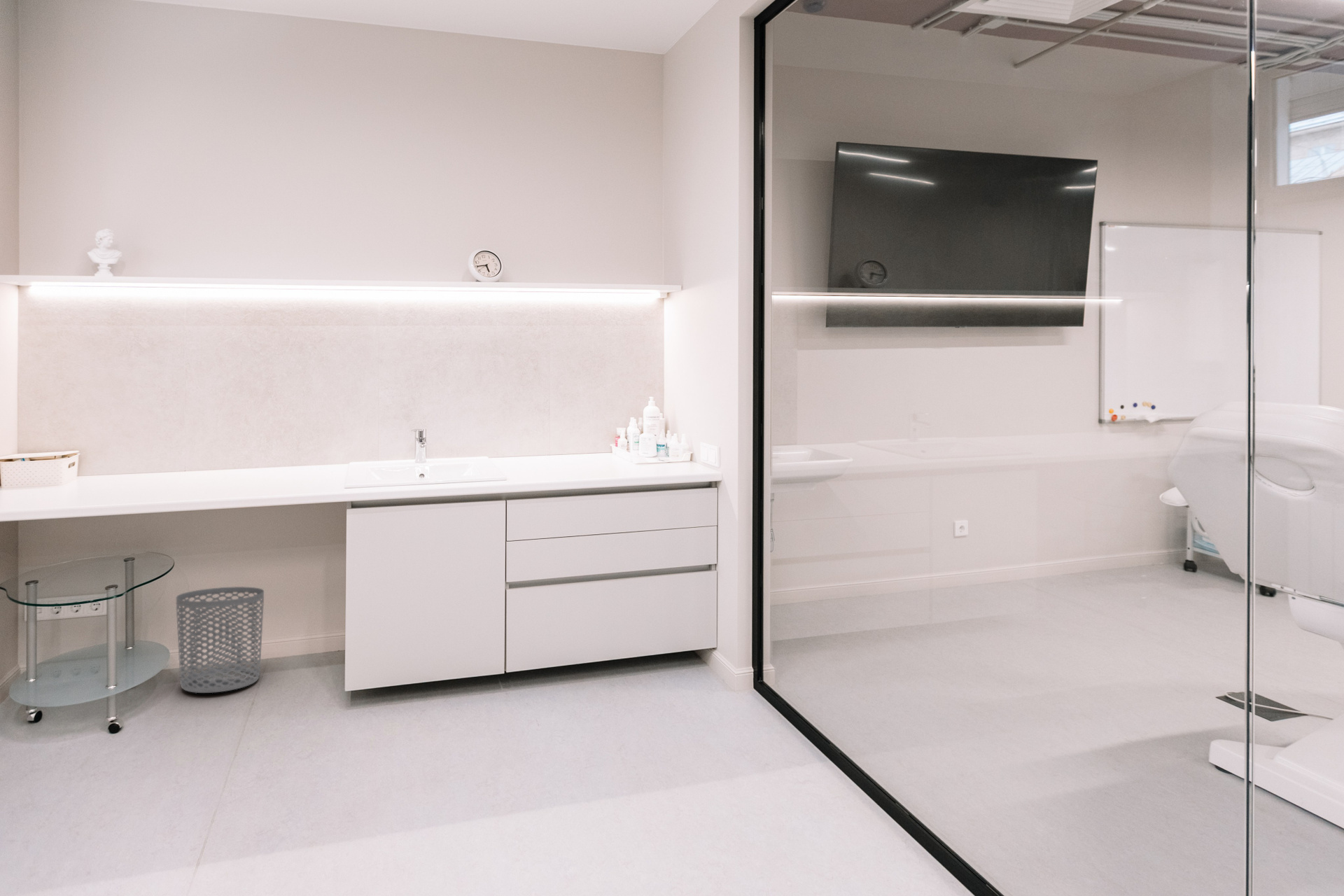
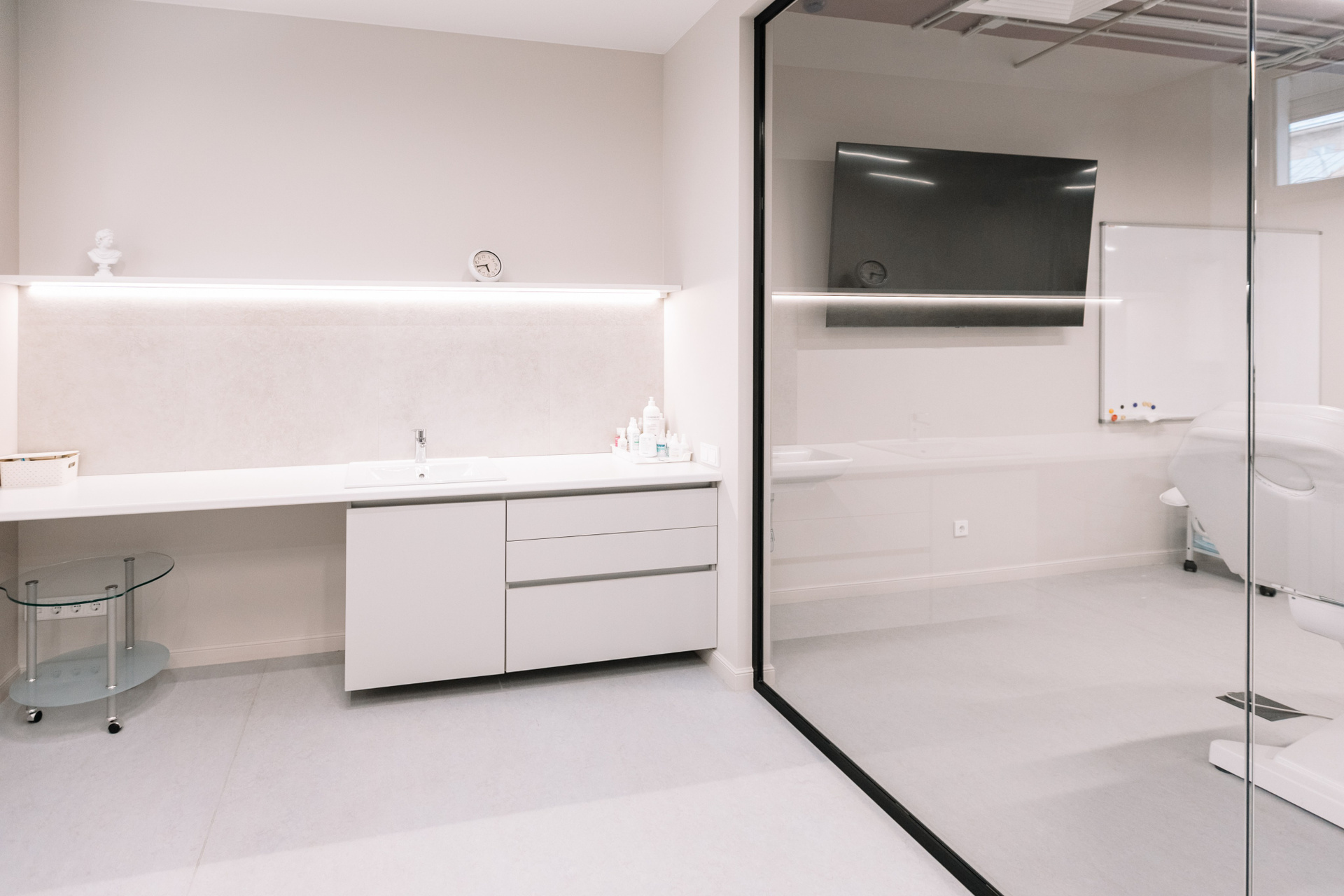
- waste bin (220, 638)
